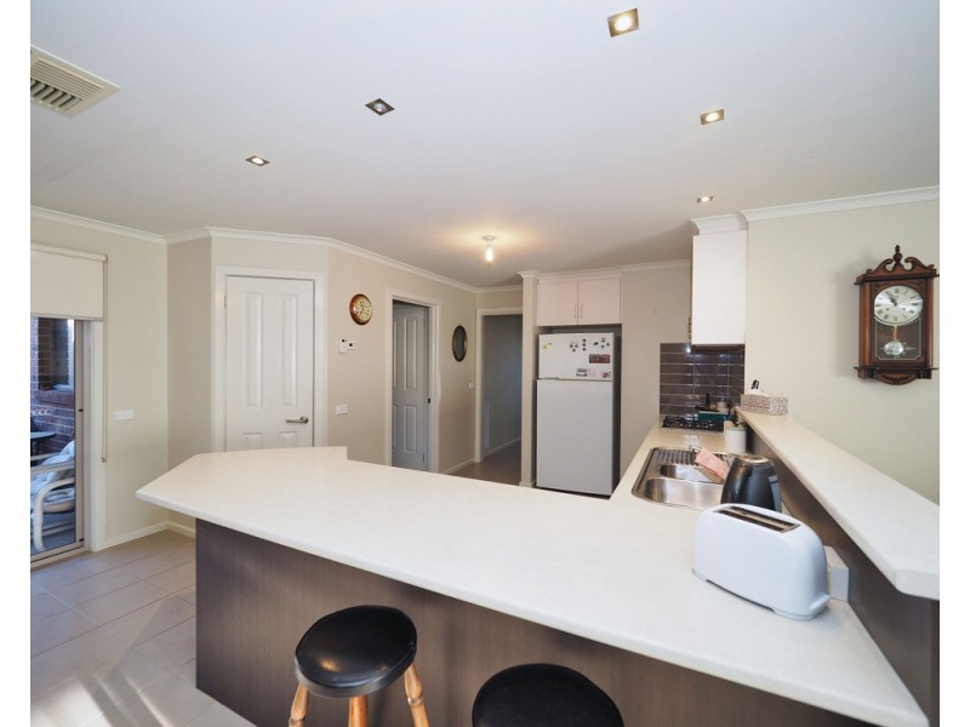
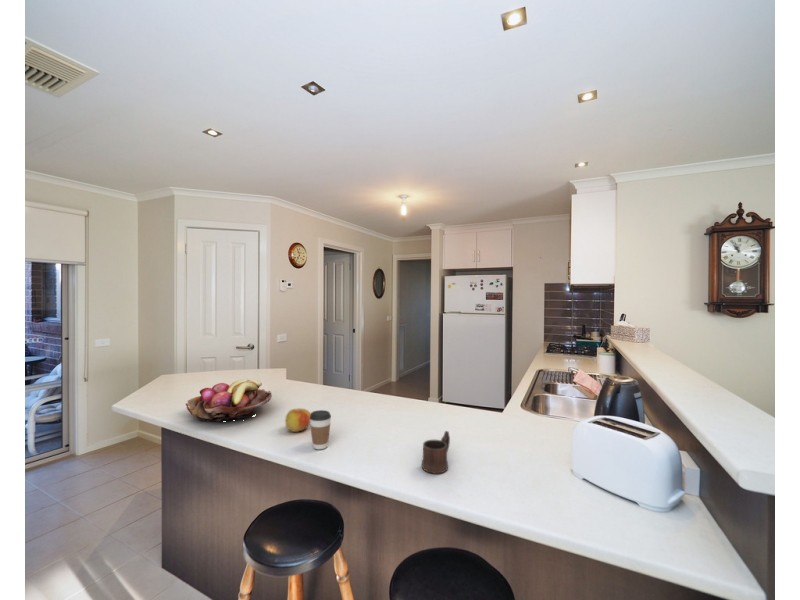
+ fruit basket (231, 398)
+ mug (438, 450)
+ apple (298, 419)
+ coffee cup (320, 429)
